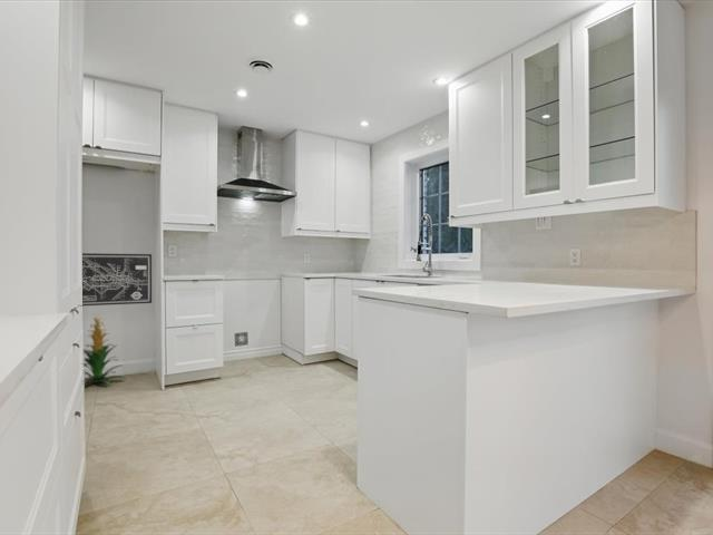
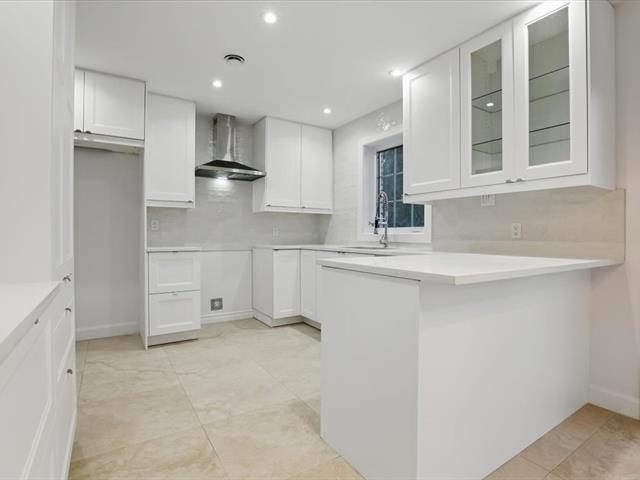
- indoor plant (98, 348)
- wall art (109, 279)
